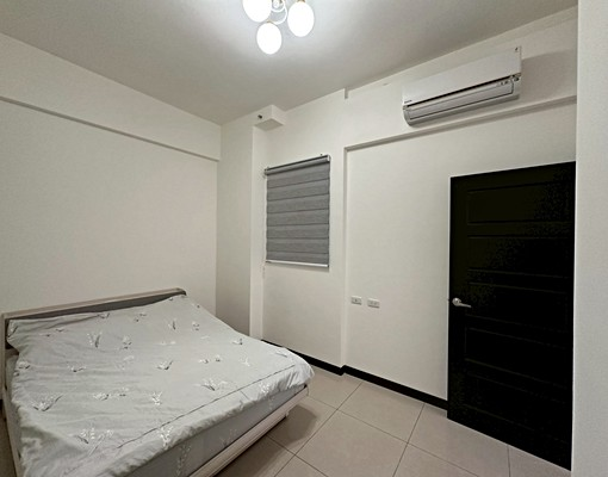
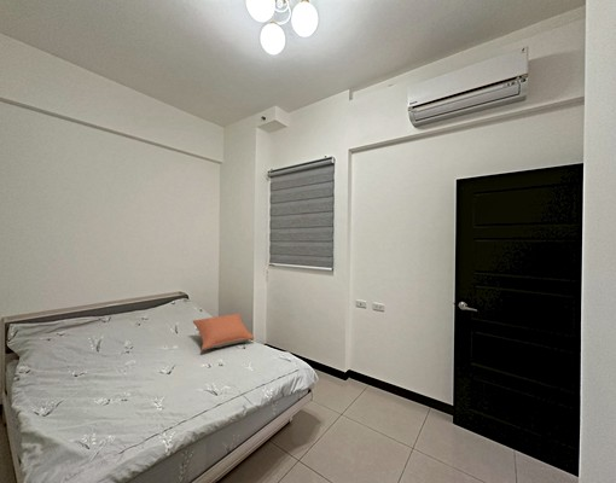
+ pillow (222, 330)
